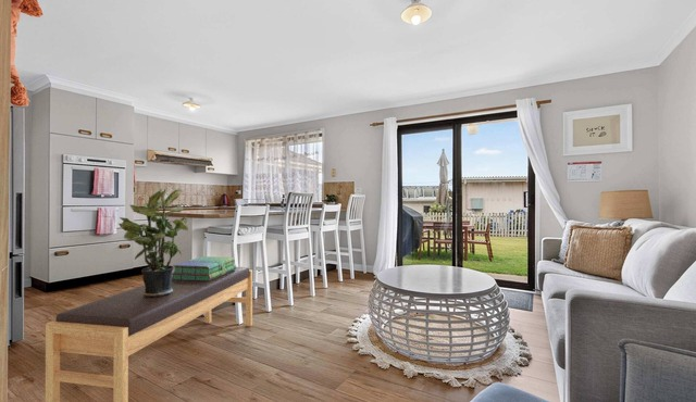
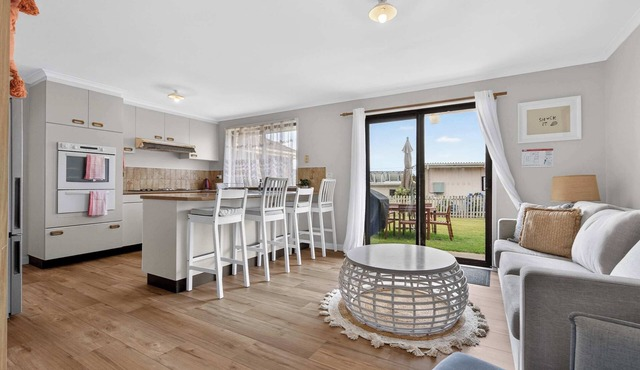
- potted plant (154, 240)
- bench (177, 322)
- stack of books (206, 267)
